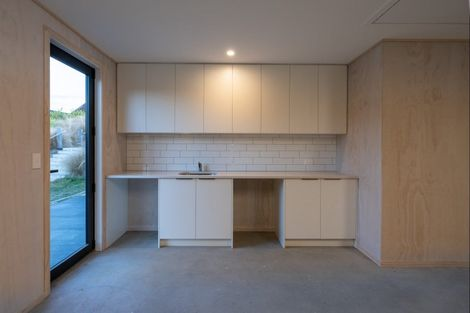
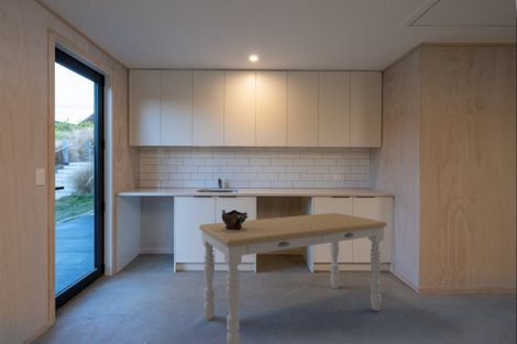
+ decorative bowl (234, 219)
+ dining table (295, 247)
